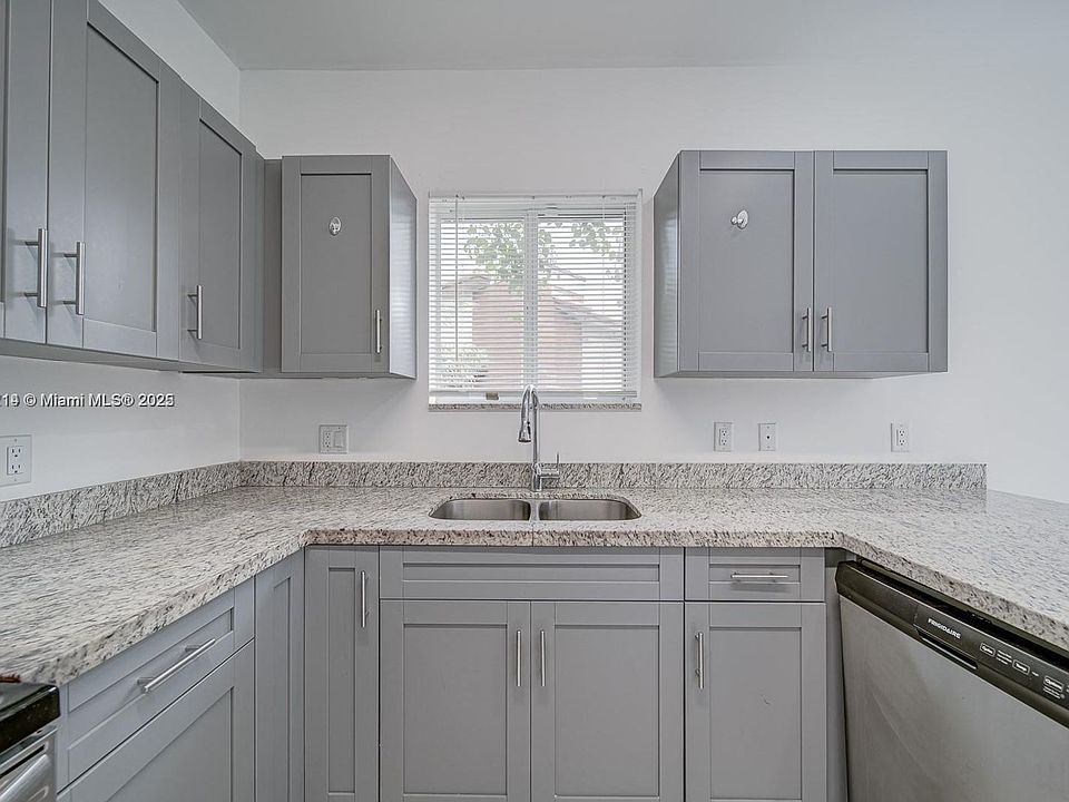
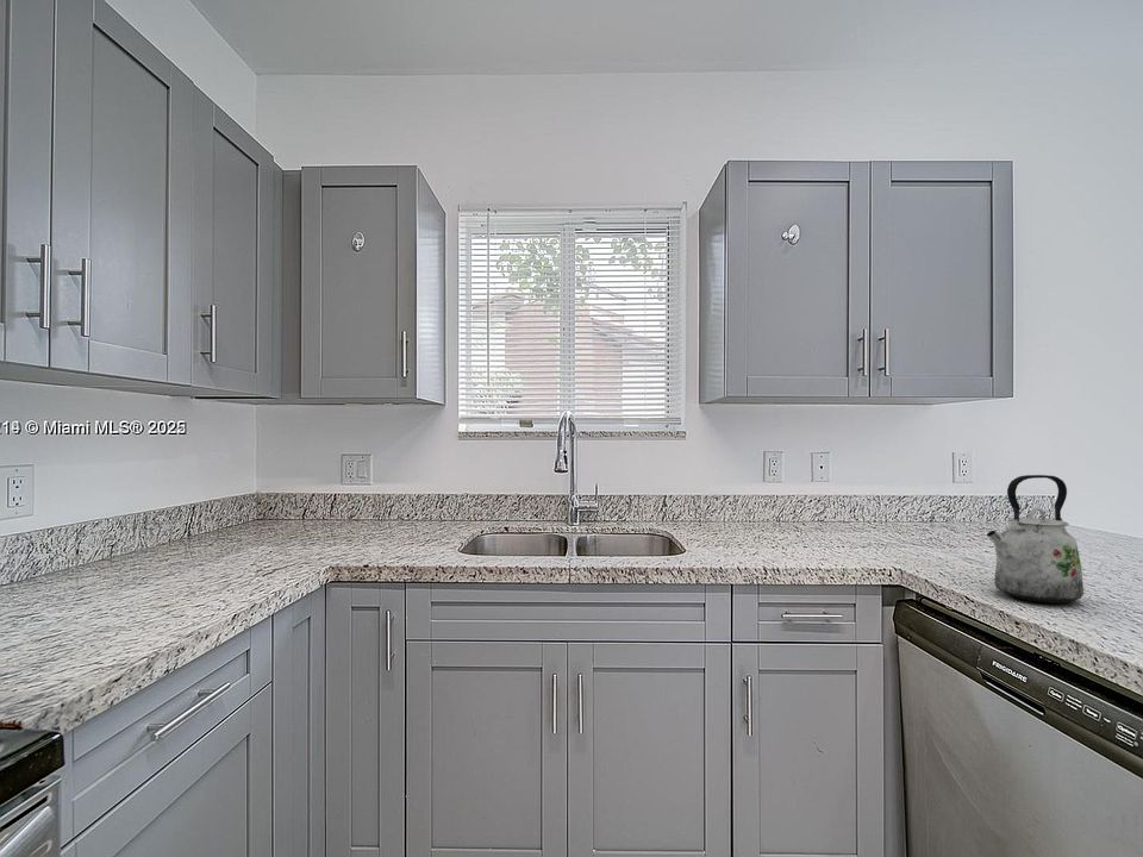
+ kettle (1026, 537)
